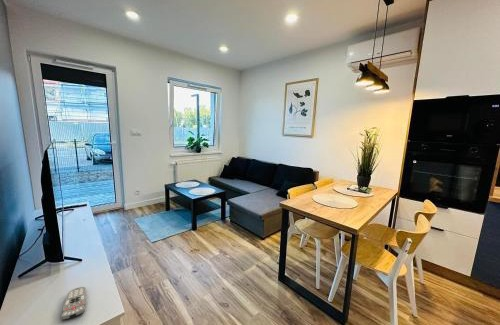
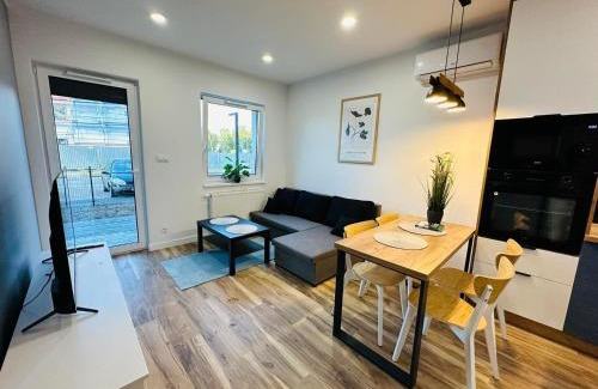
- remote control (75, 301)
